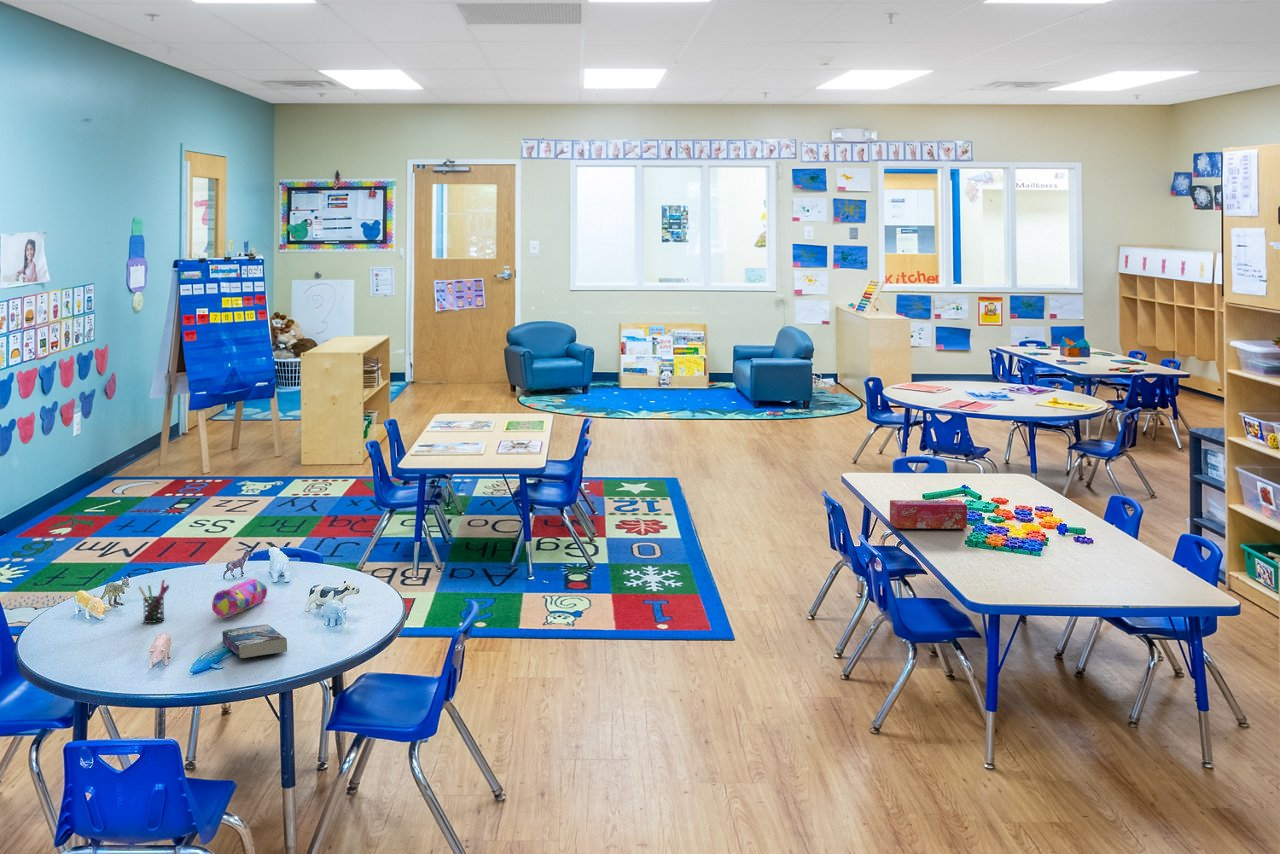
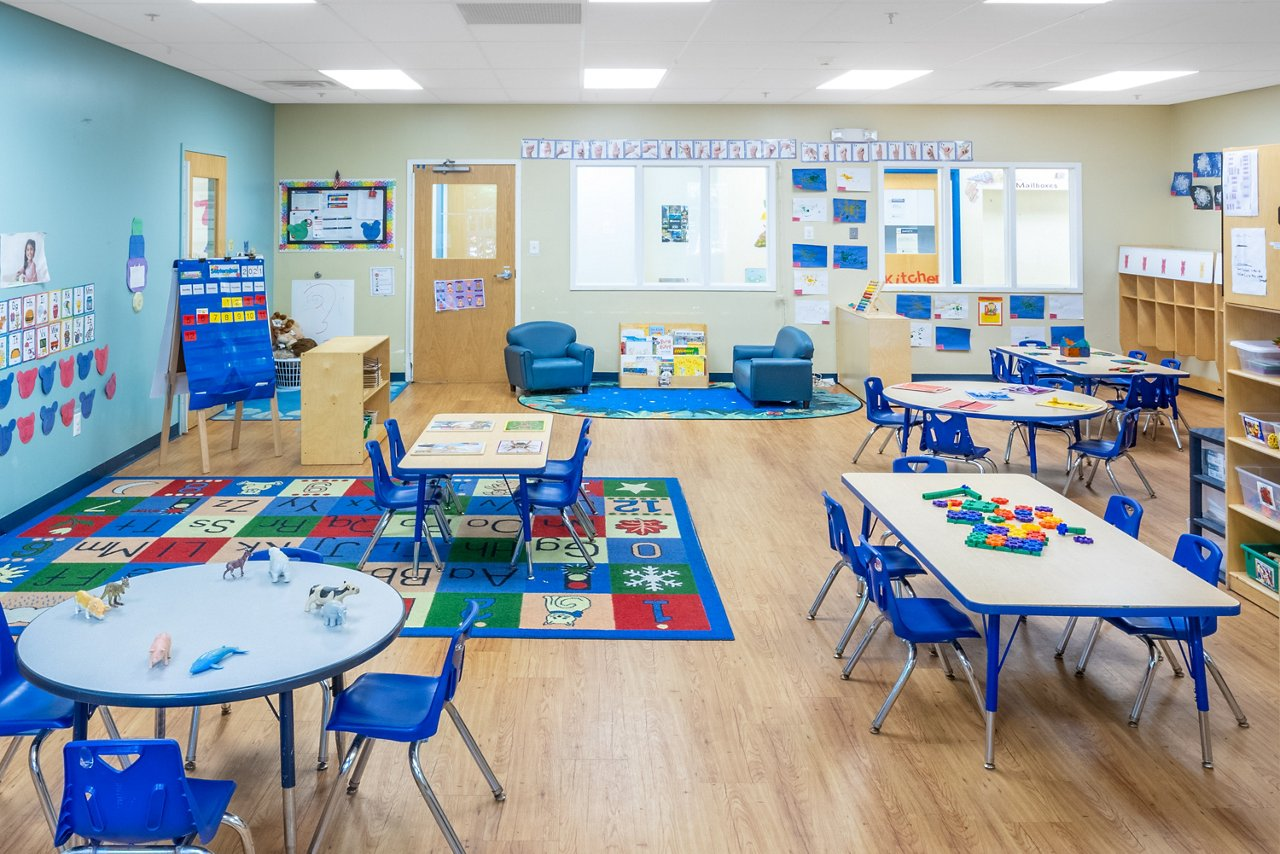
- tissue box (927, 514)
- pen holder (154, 600)
- book (254, 640)
- pencil case (240, 597)
